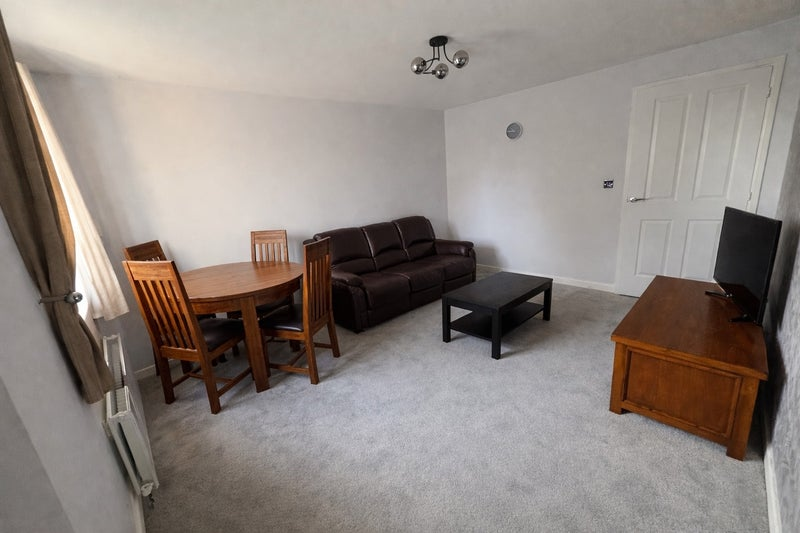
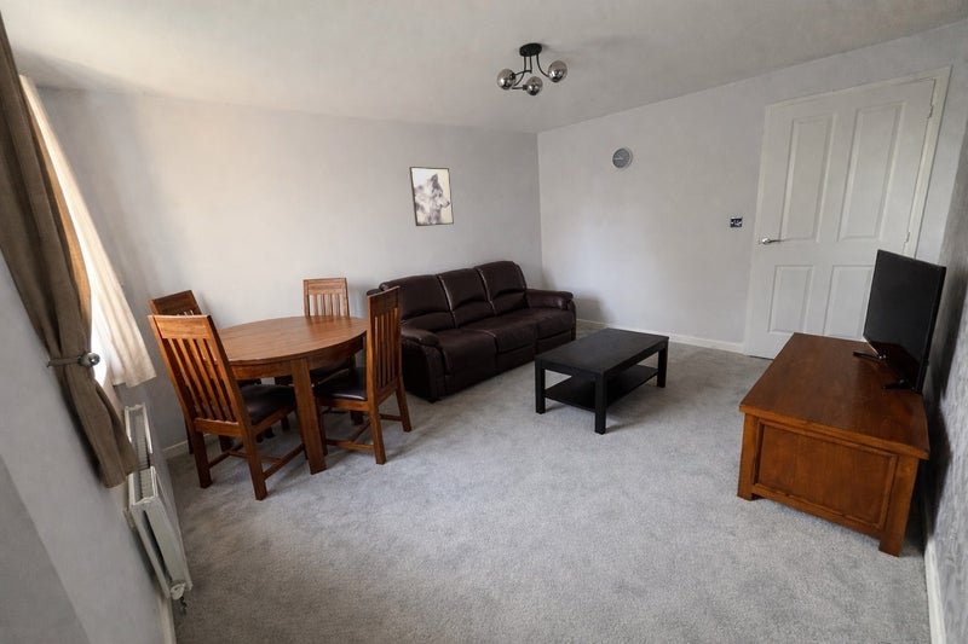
+ wall art (432, 196)
